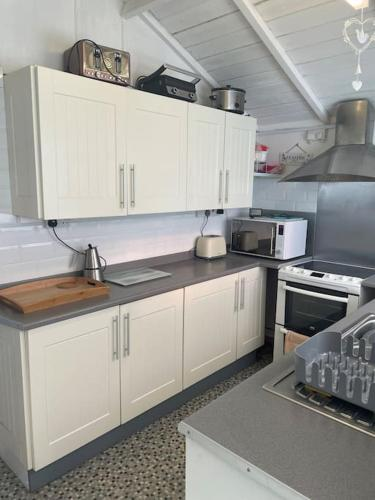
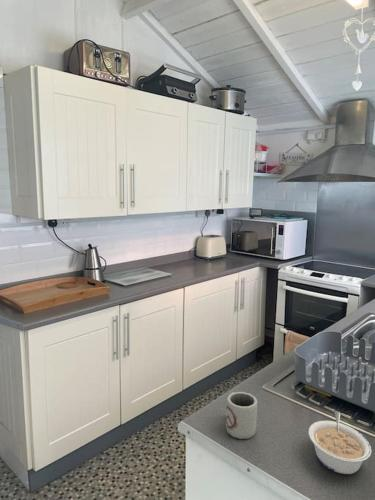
+ legume (336, 445)
+ cup (239, 411)
